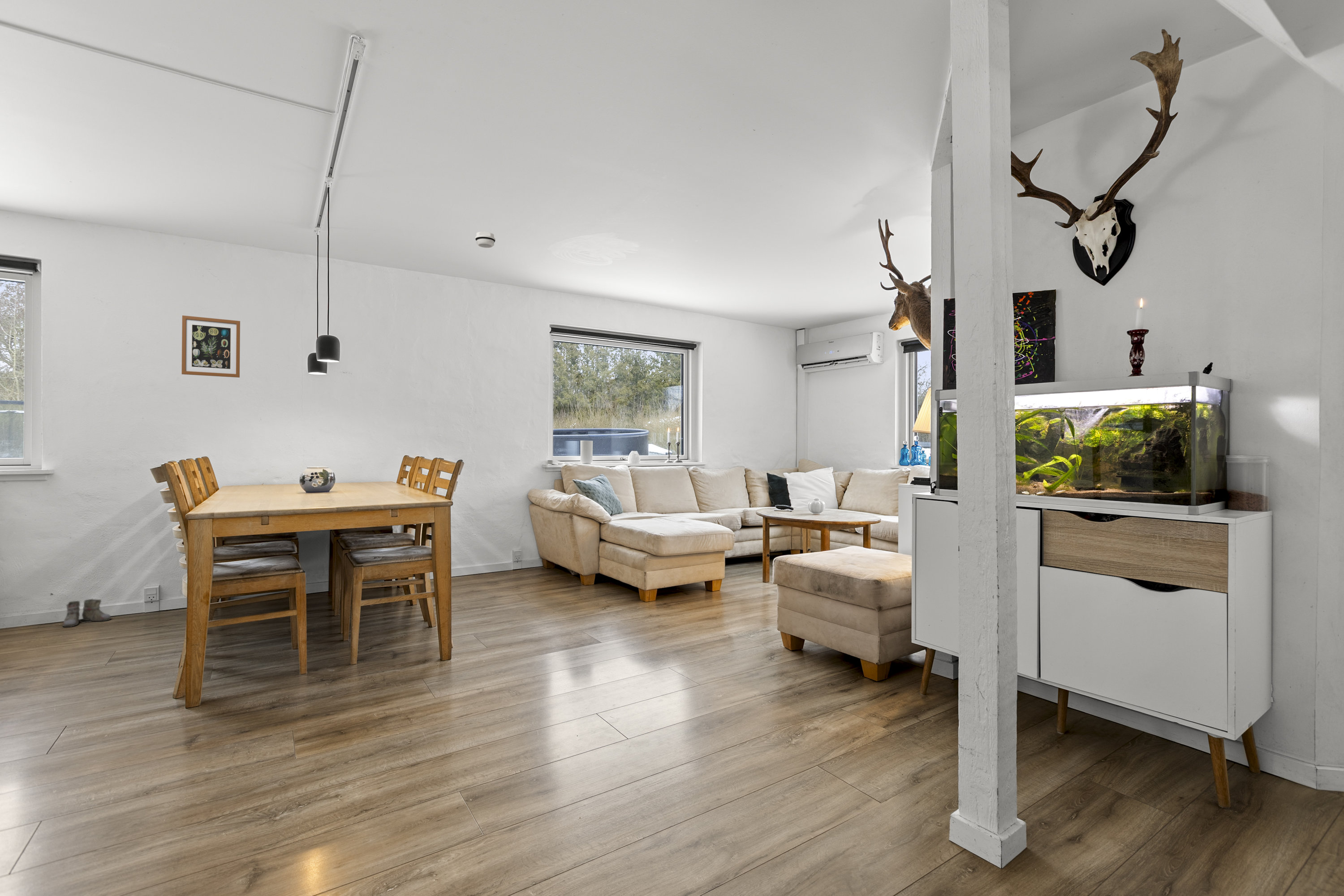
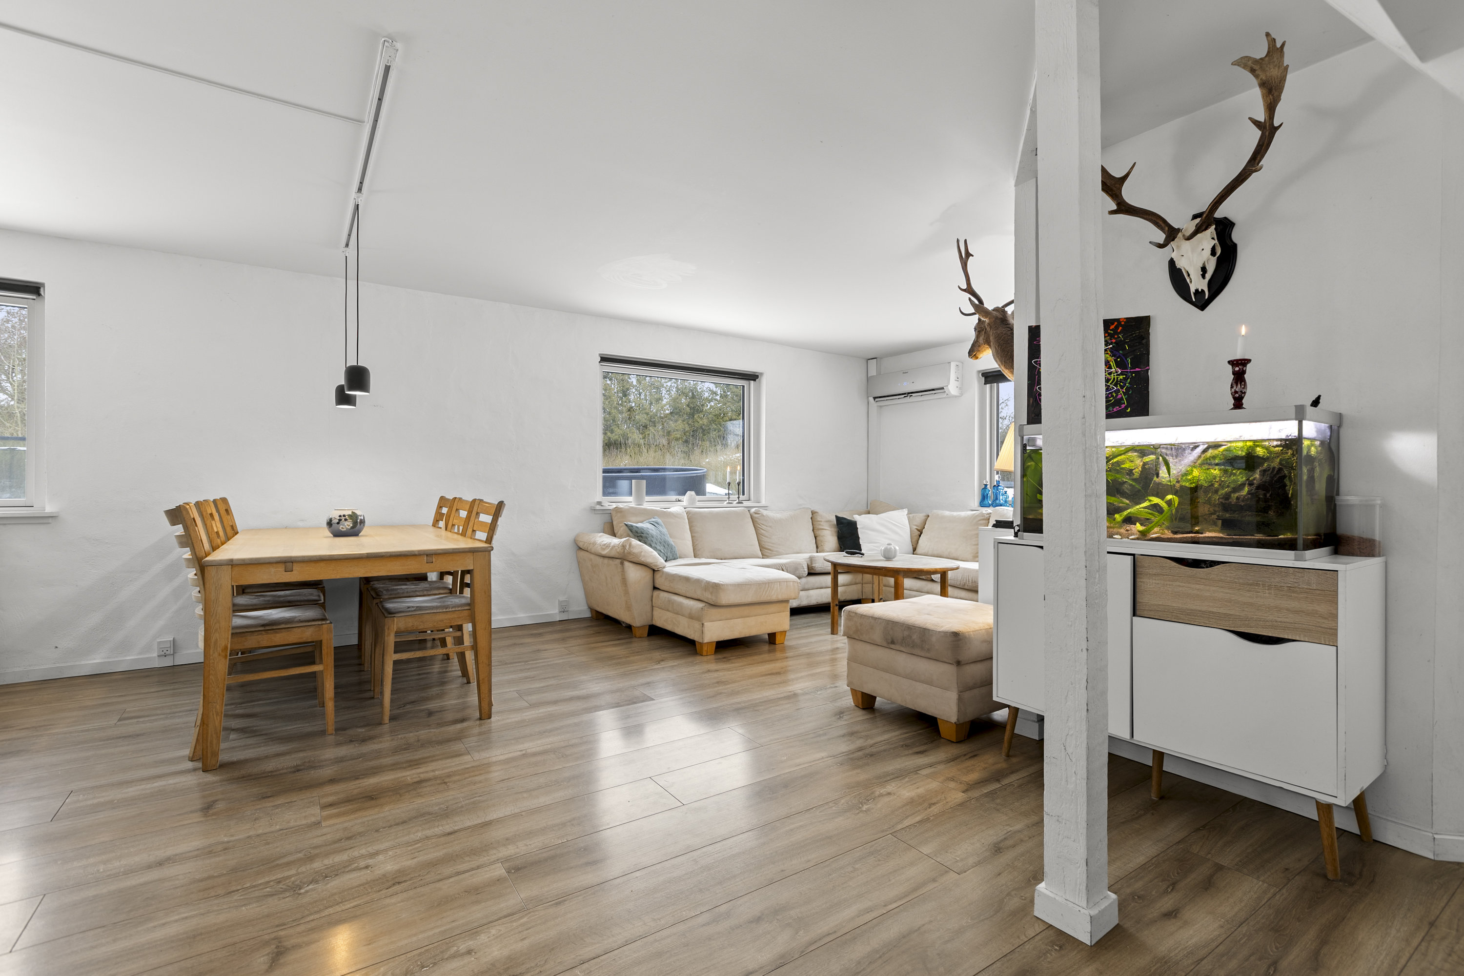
- smoke detector (485, 240)
- boots (83, 612)
- wall art (211, 347)
